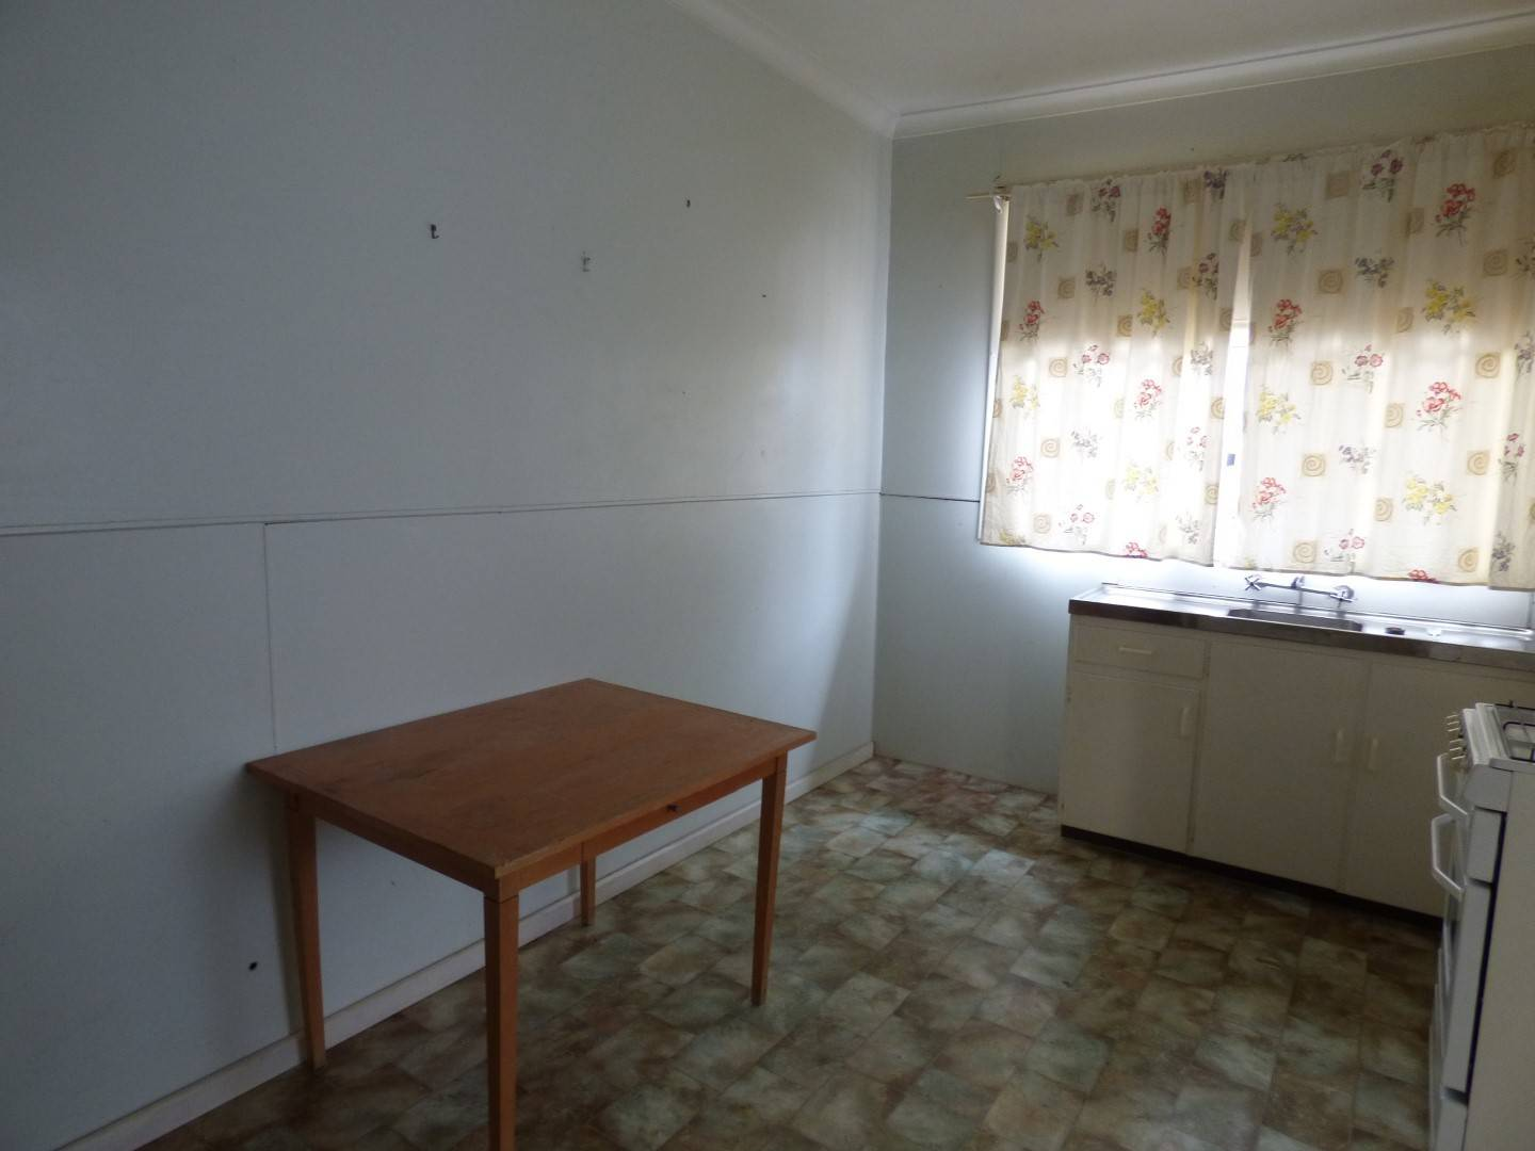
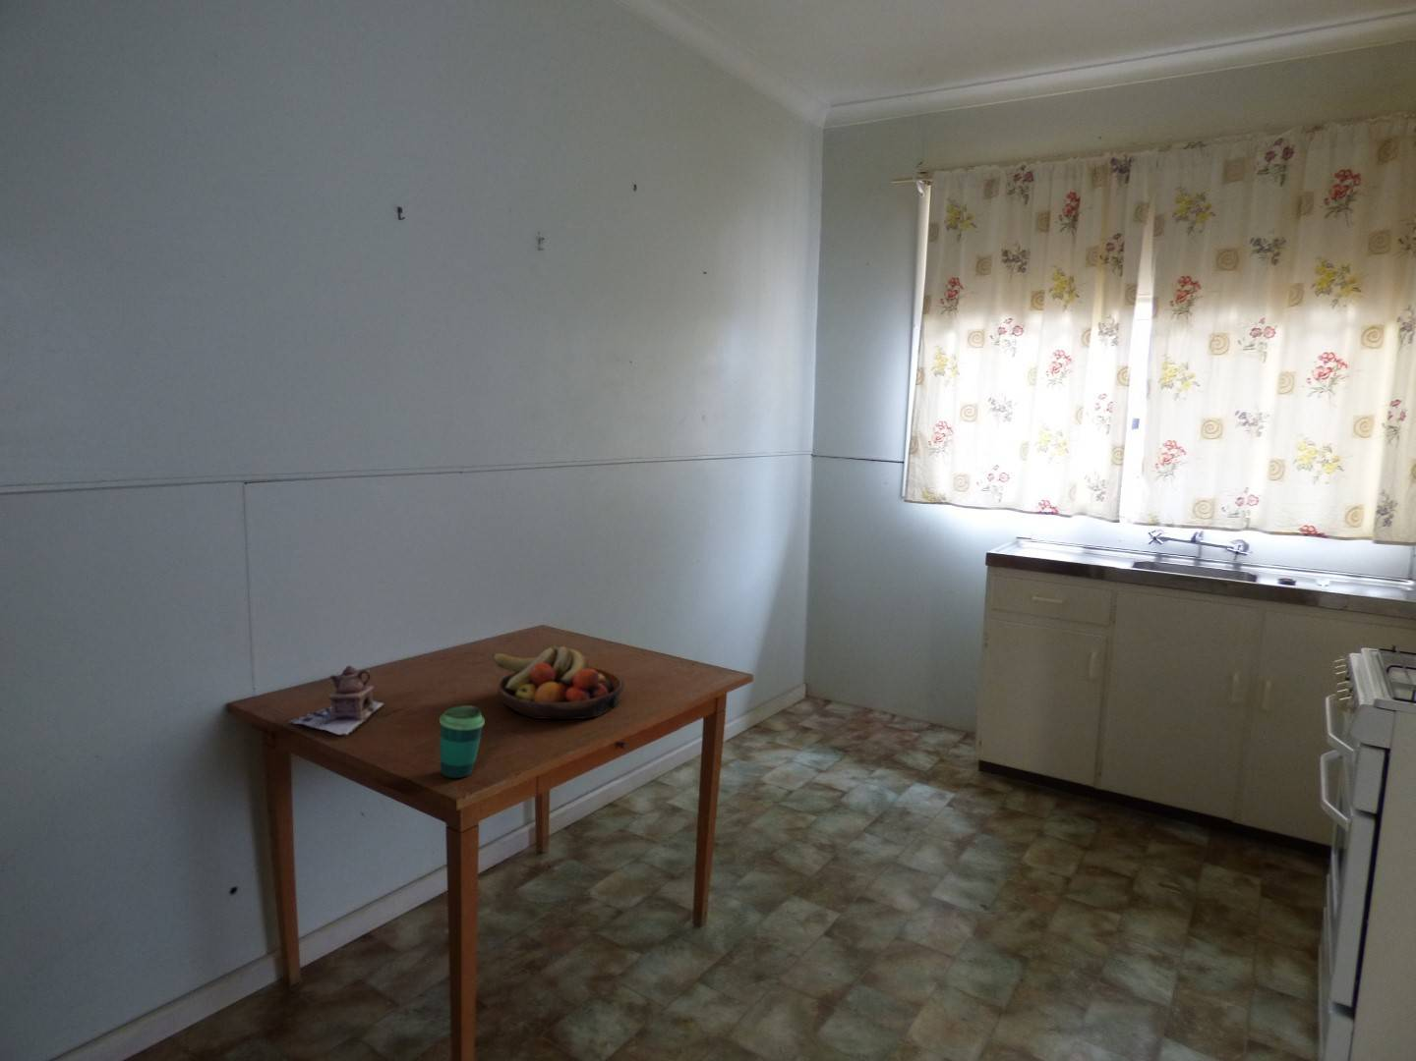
+ teapot (347, 692)
+ cup (463, 742)
+ fruit bowl (560, 678)
